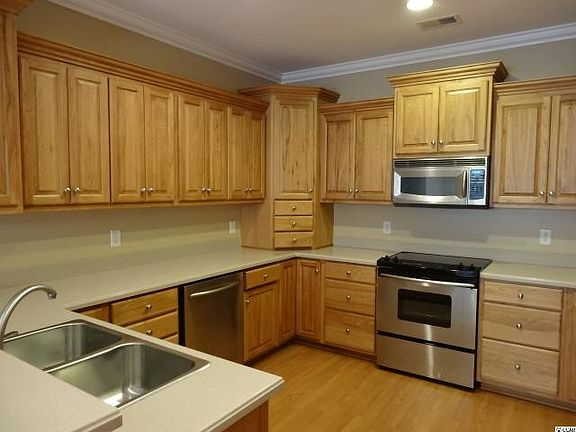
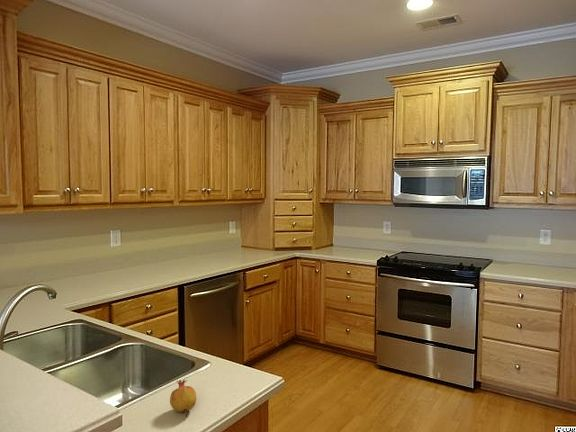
+ fruit (183, 396)
